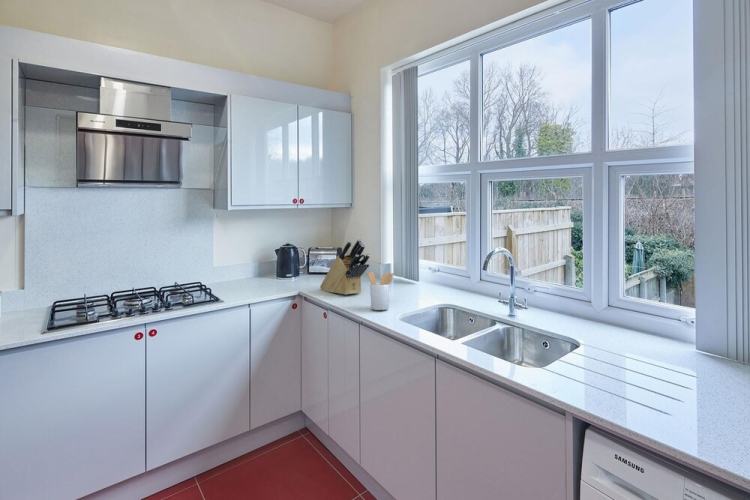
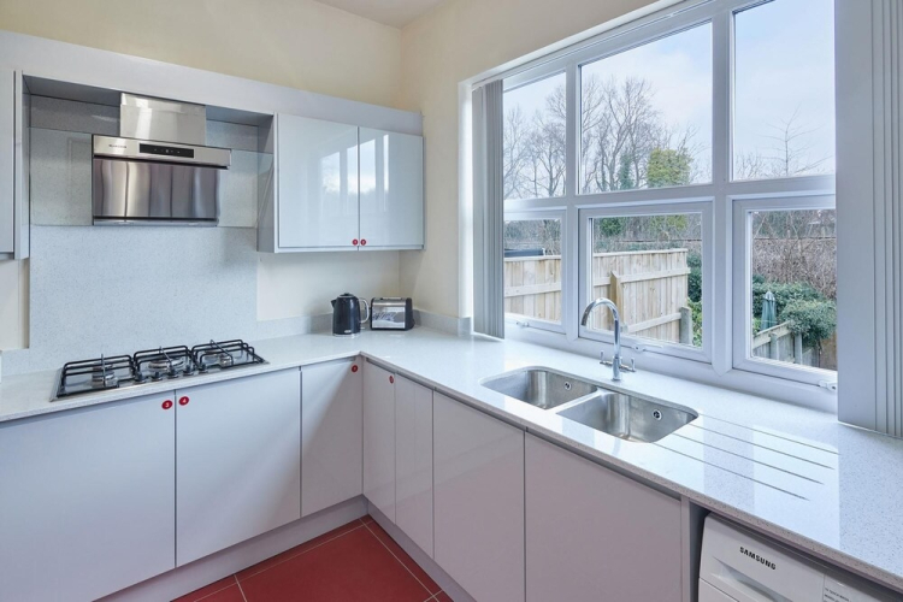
- knife block (344, 266)
- utensil holder (382, 289)
